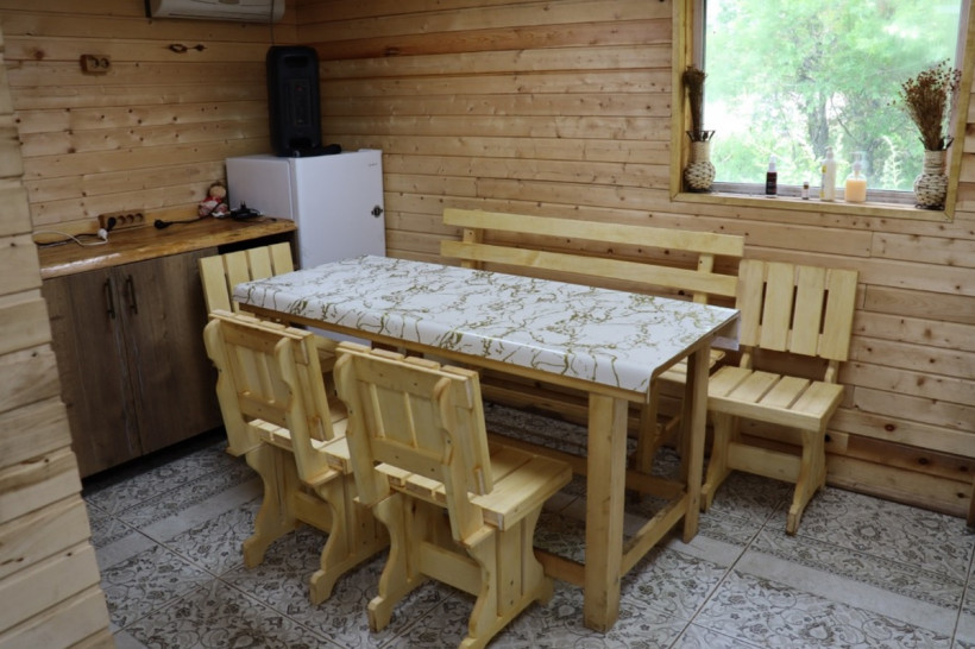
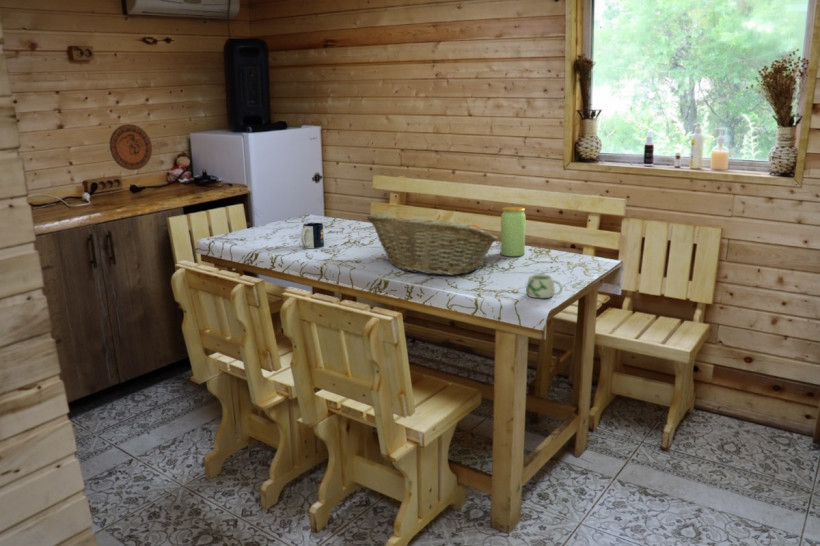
+ mug (544, 286)
+ mug (310, 236)
+ fruit basket (431, 238)
+ decorative plate (130, 147)
+ jar (512, 231)
